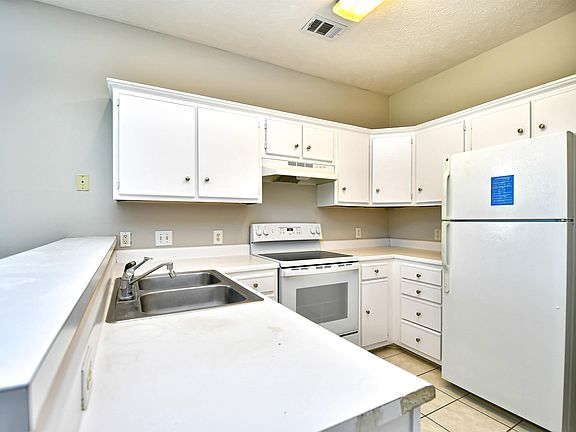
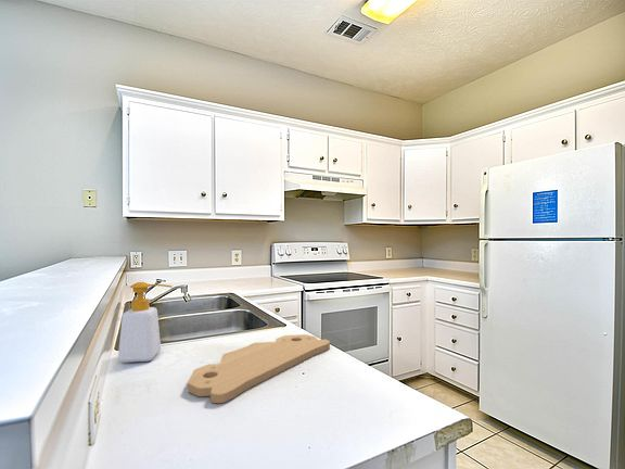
+ soap bottle (148, 319)
+ cutting board (262, 358)
